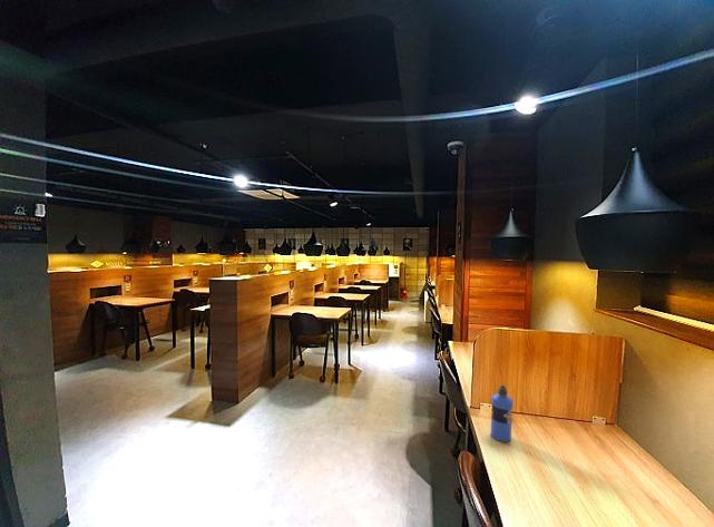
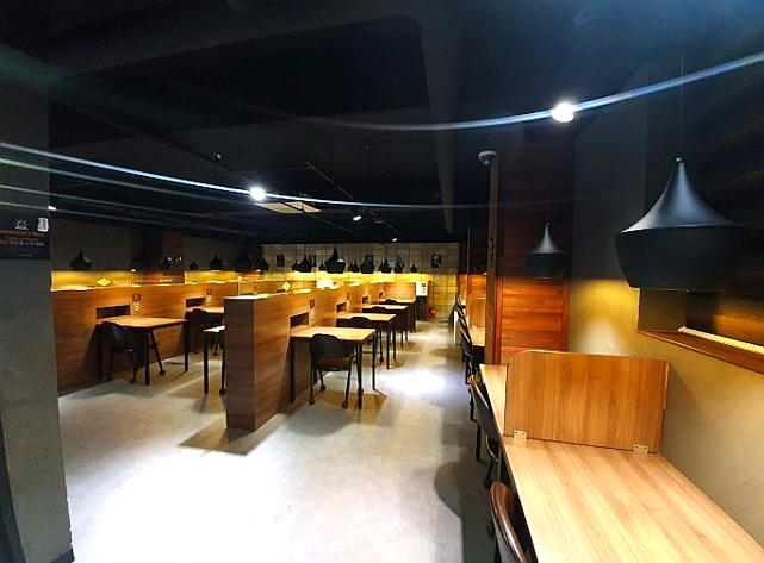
- water bottle (501, 411)
